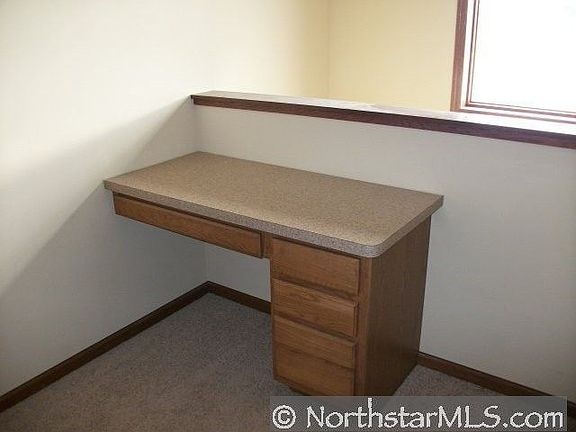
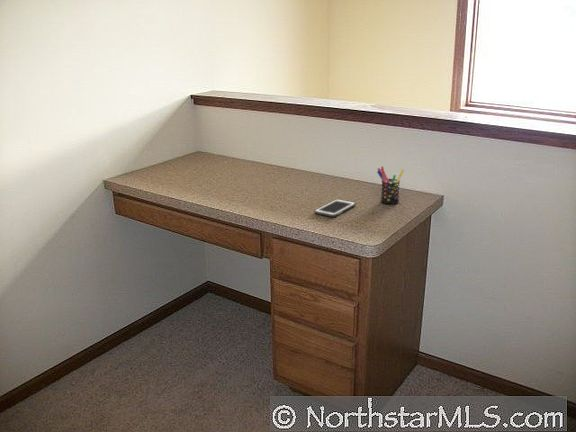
+ pen holder (390, 184)
+ cell phone (335, 207)
